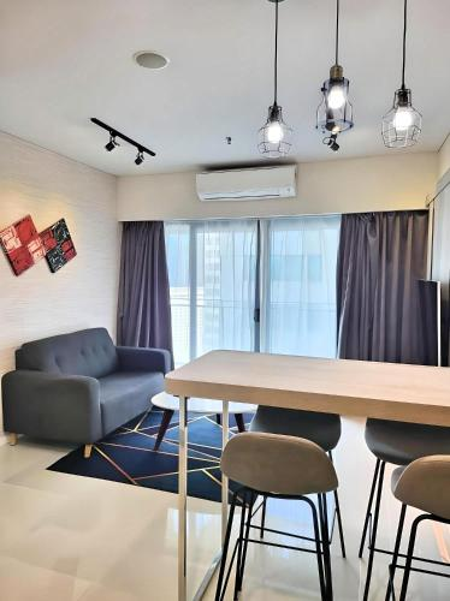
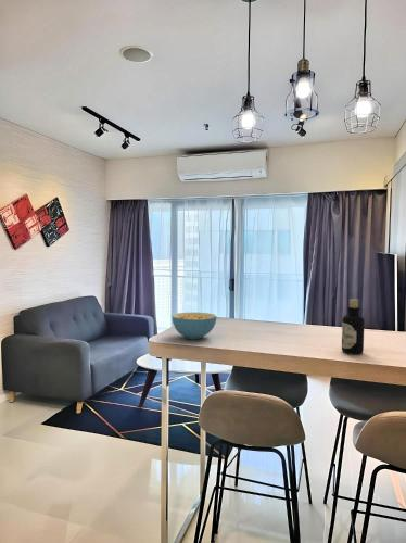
+ bottle (353, 326)
+ cereal bowl (193, 326)
